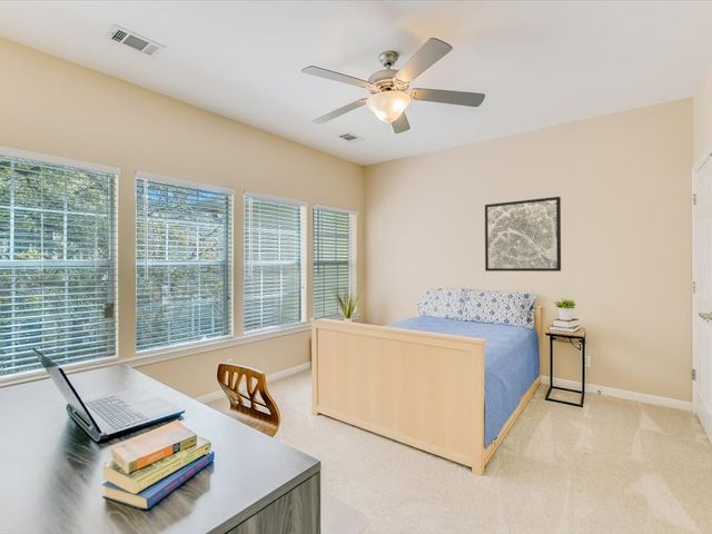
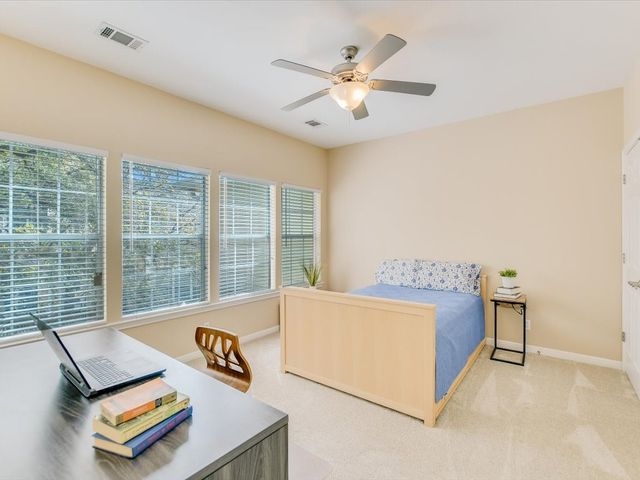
- wall art (521, 236)
